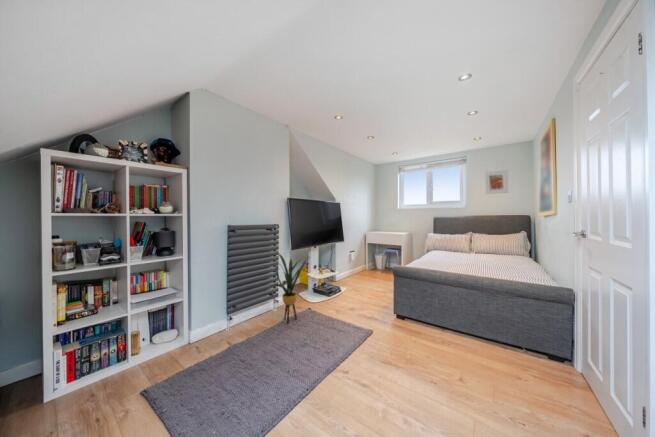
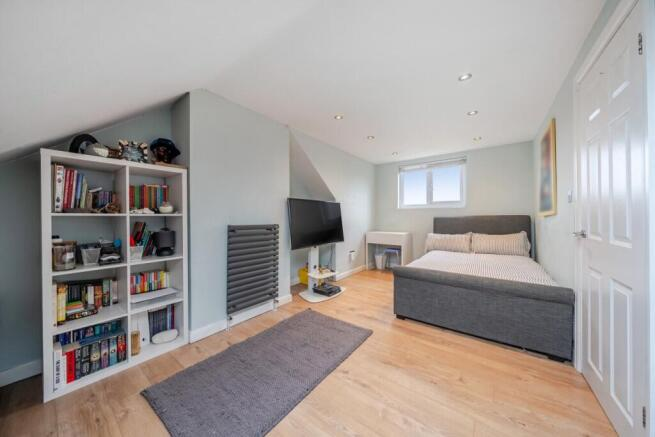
- house plant (289, 285)
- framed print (496, 182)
